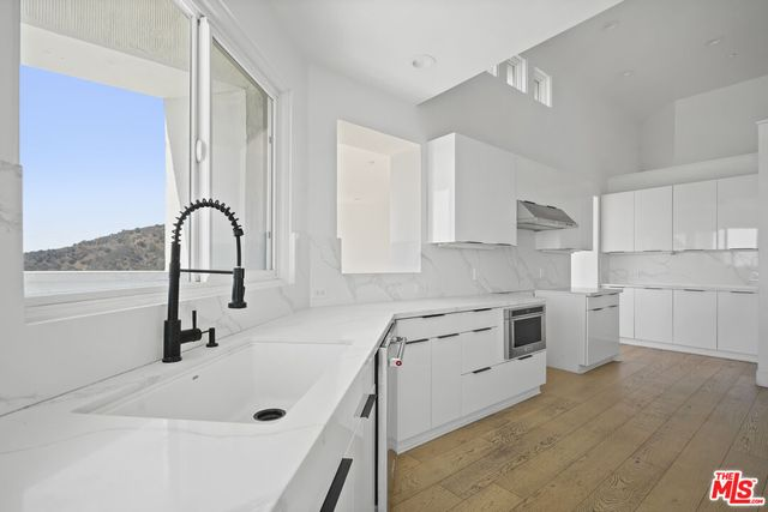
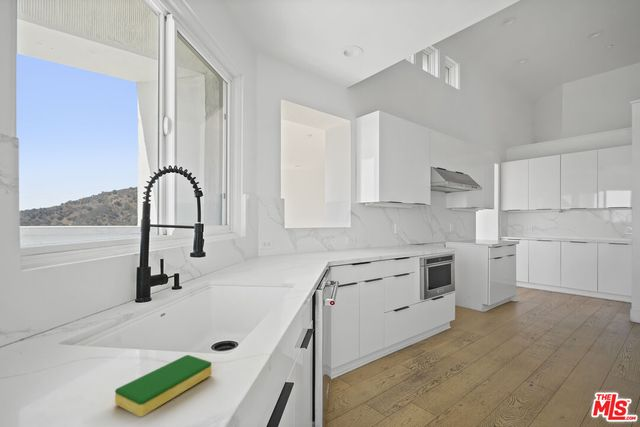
+ dish sponge (167, 381)
